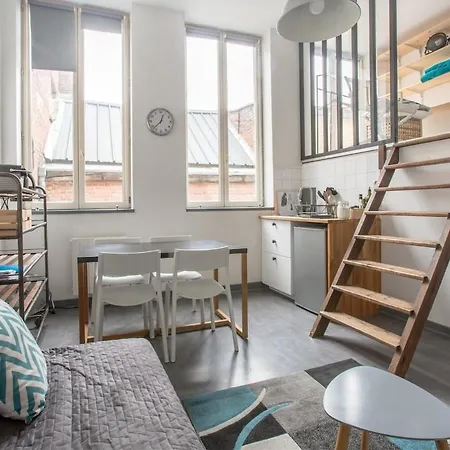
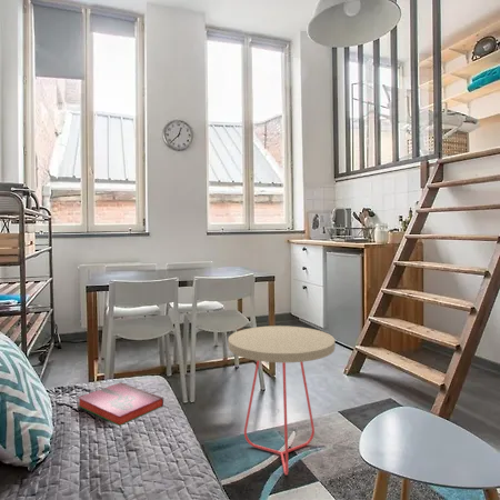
+ hardback book (120, 401)
+ side table (283, 396)
